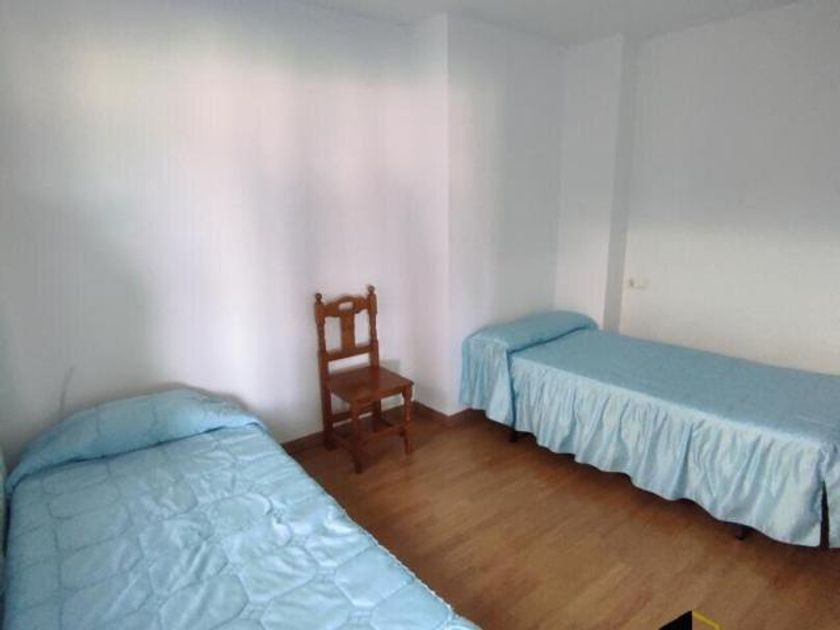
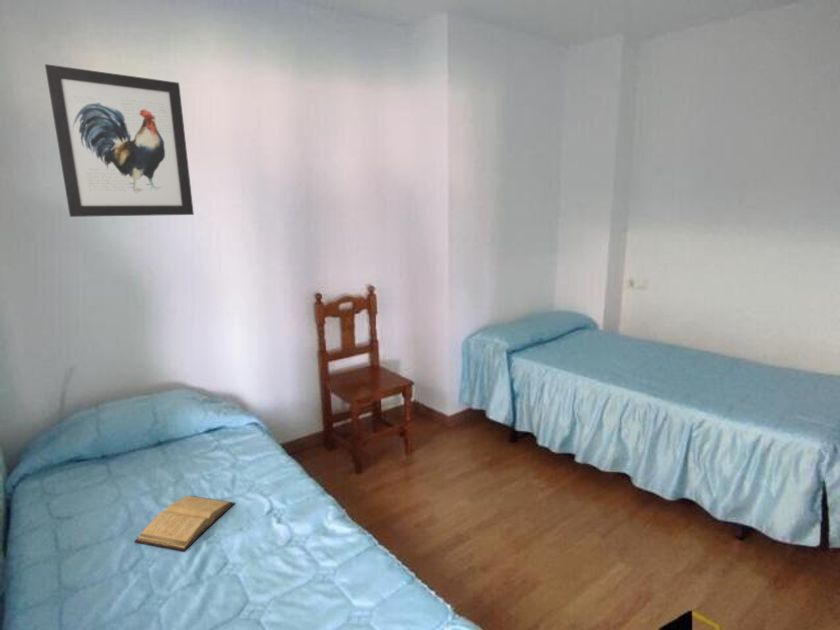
+ wall art (126, 147)
+ book (187, 516)
